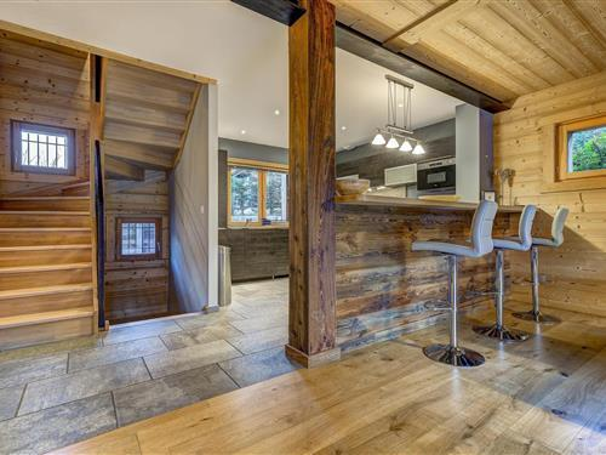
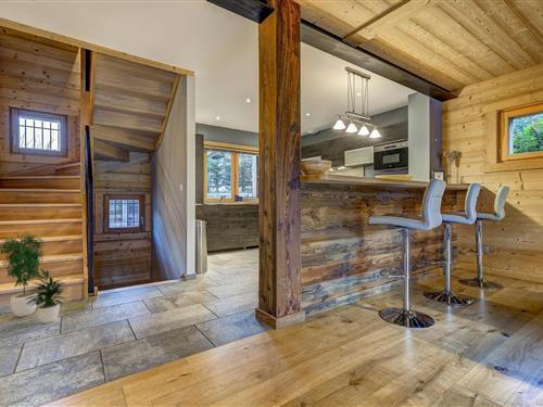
+ potted plant (34, 274)
